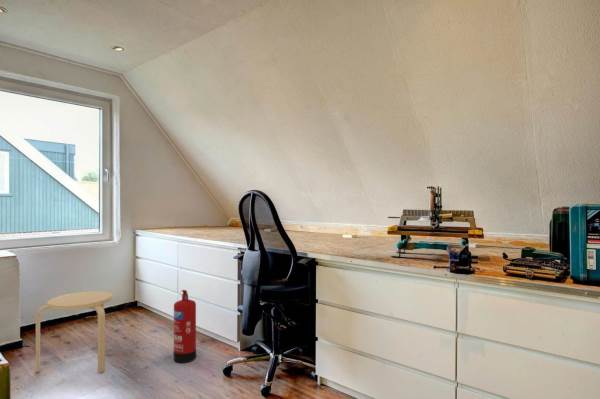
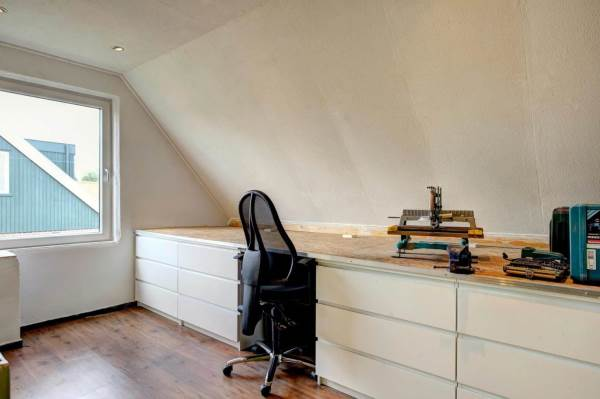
- stool (98, 331)
- fire extinguisher (185, 320)
